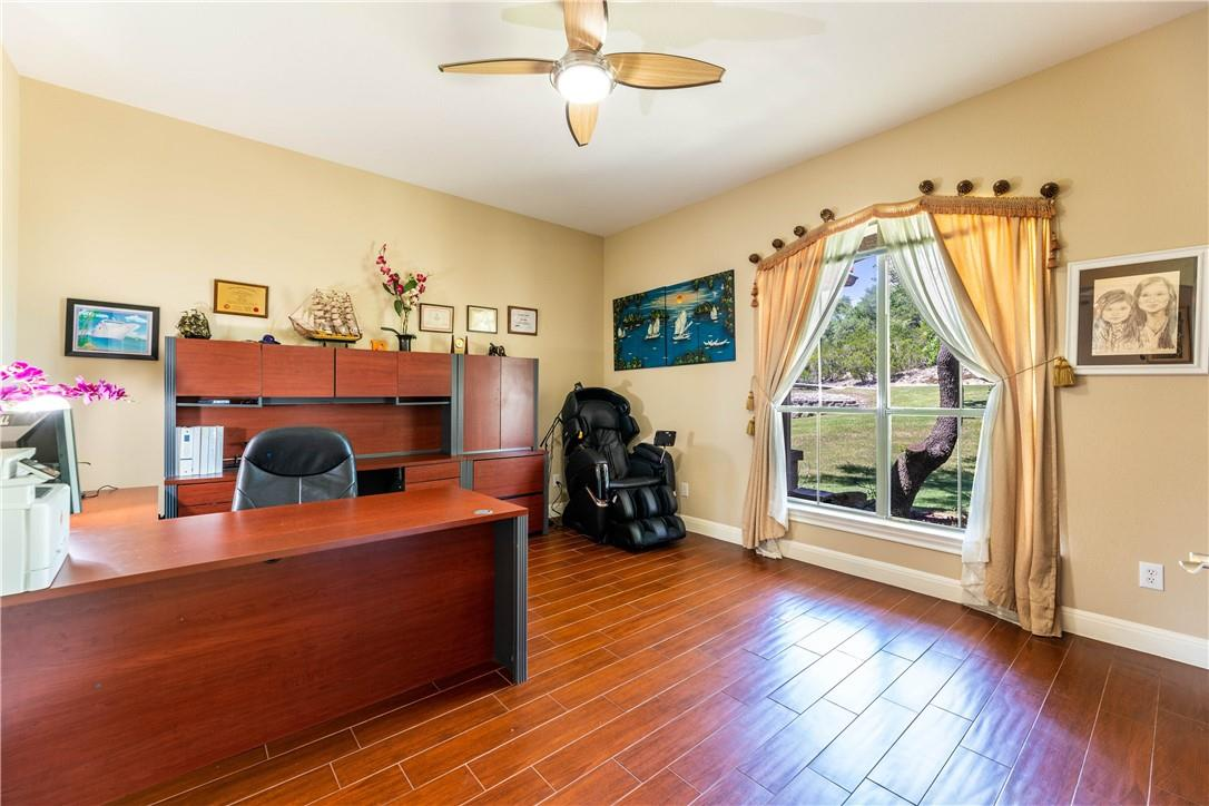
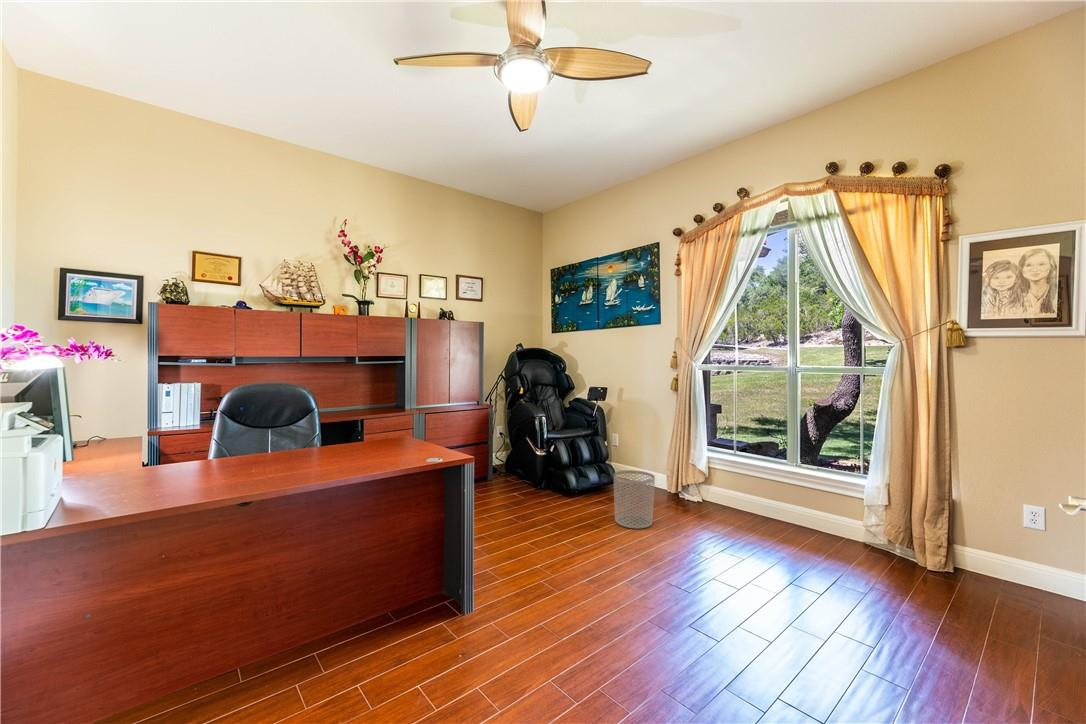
+ waste bin (634, 498)
